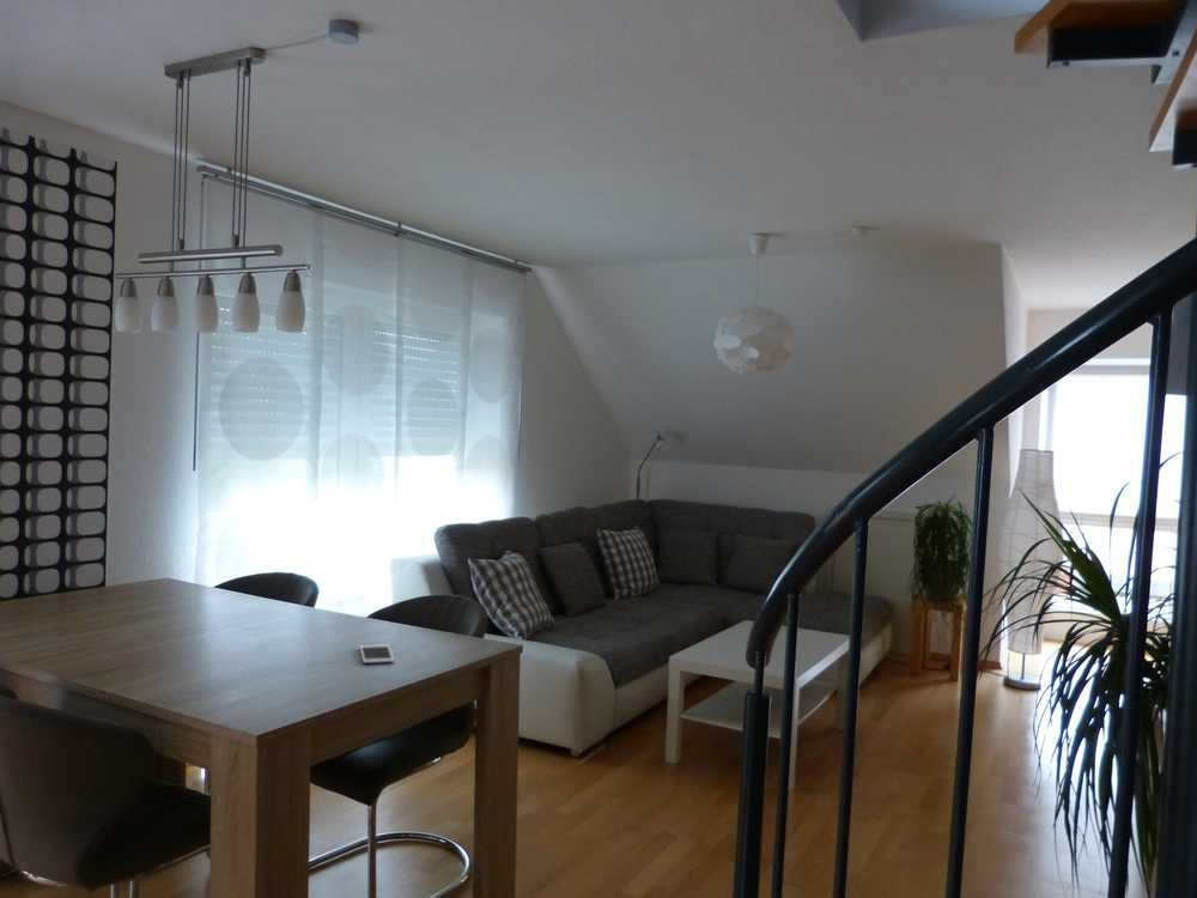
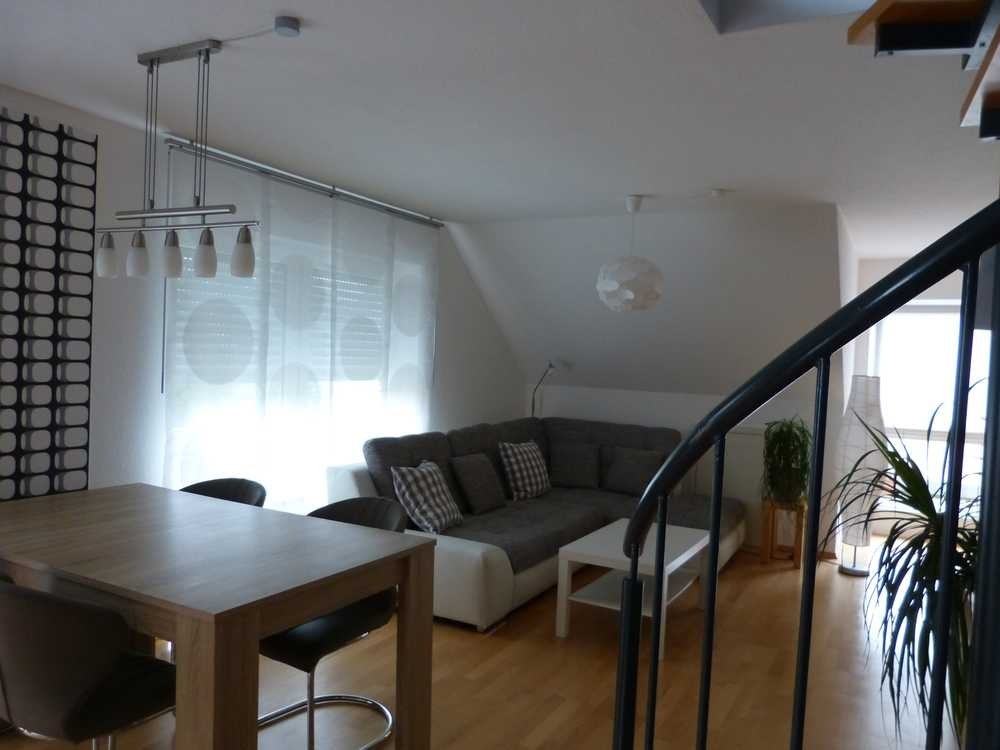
- cell phone (376, 653)
